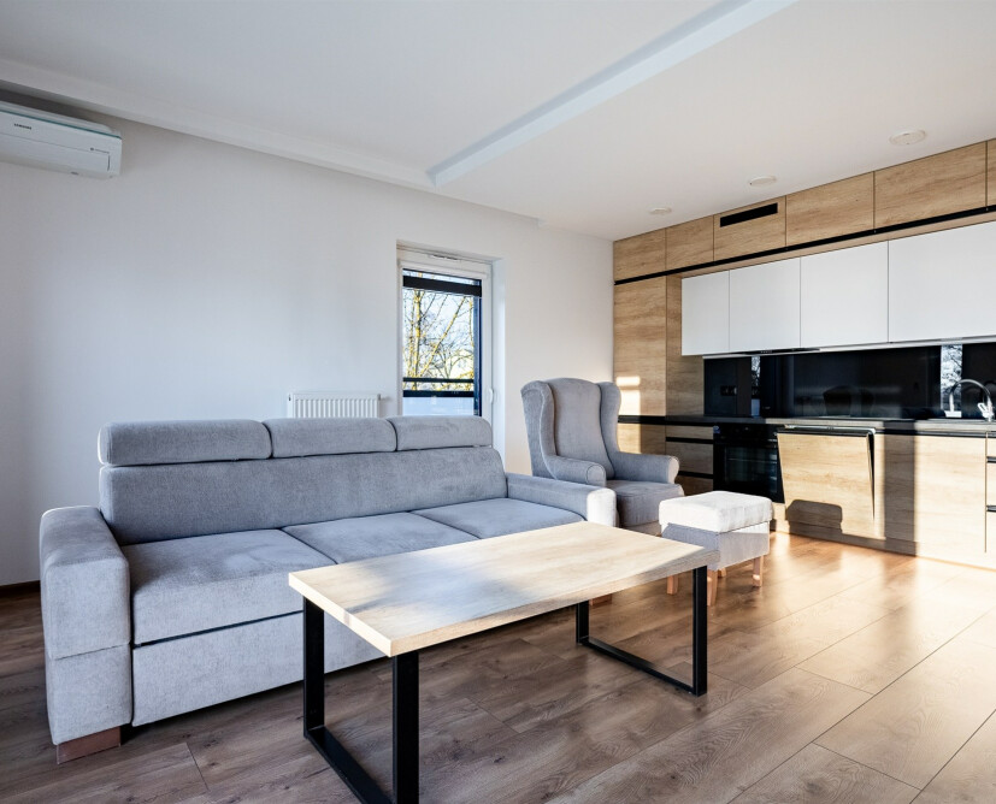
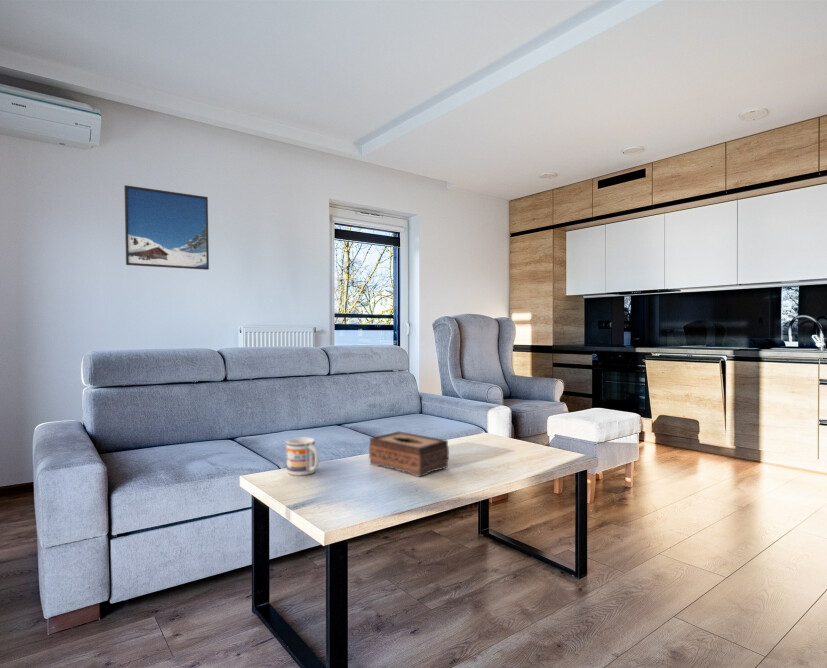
+ tissue box (408, 452)
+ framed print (168, 229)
+ mug (302, 456)
